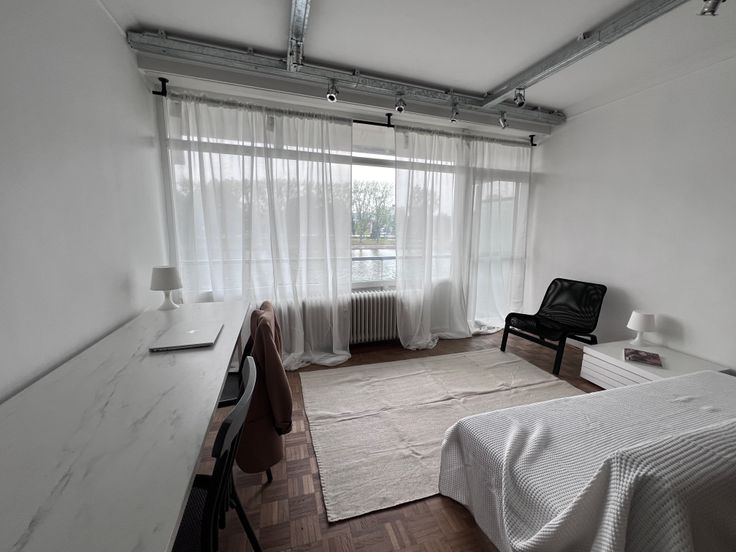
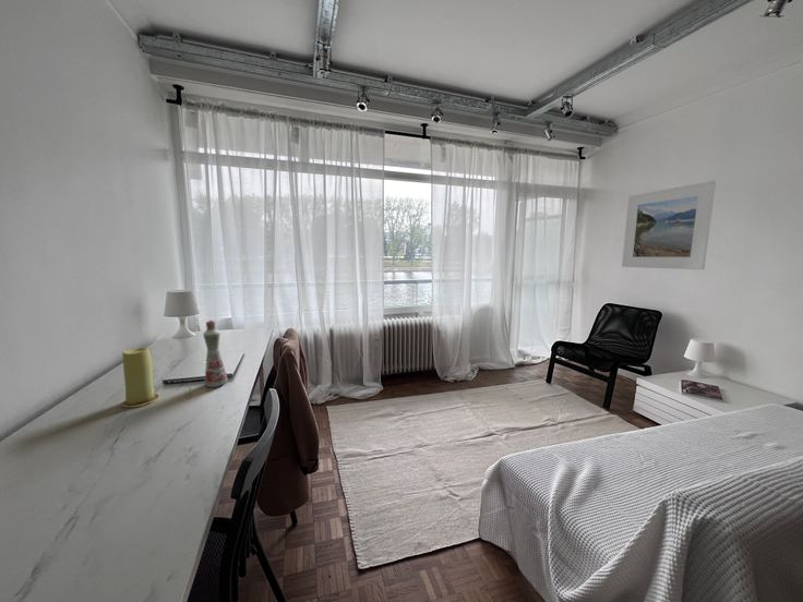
+ candle (137, 375)
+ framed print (662, 229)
+ bottle (214, 352)
